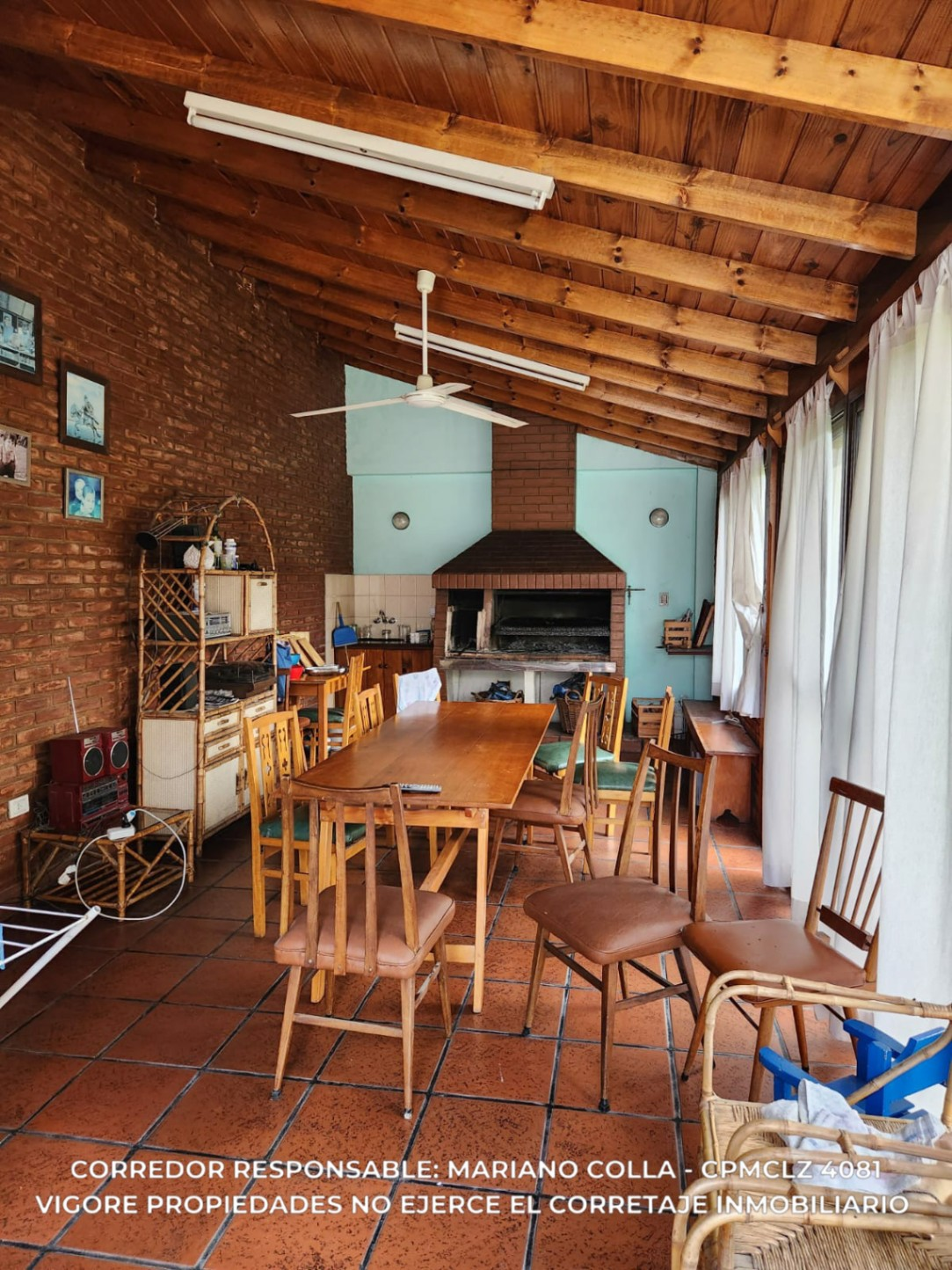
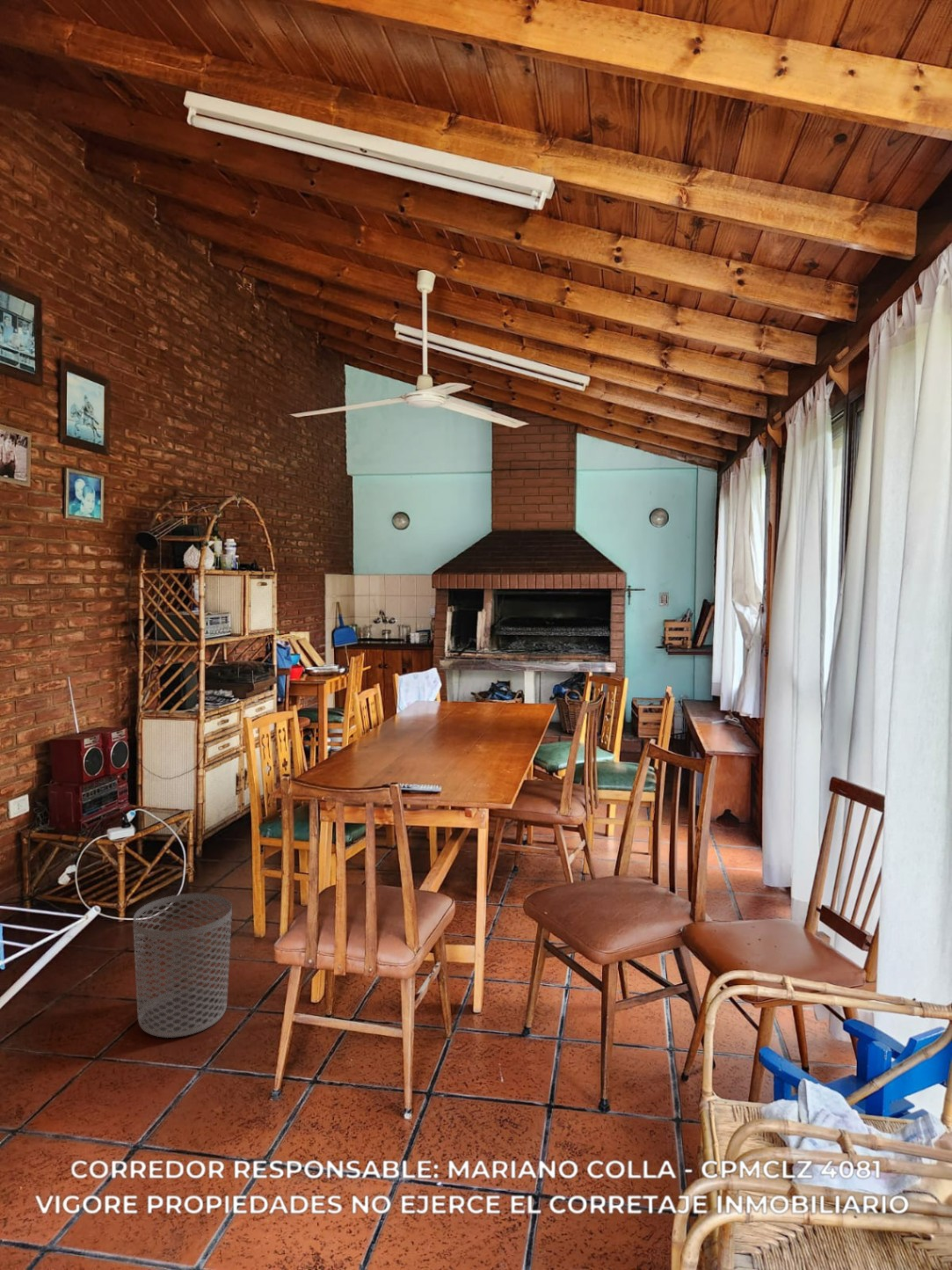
+ waste bin (183, 963)
